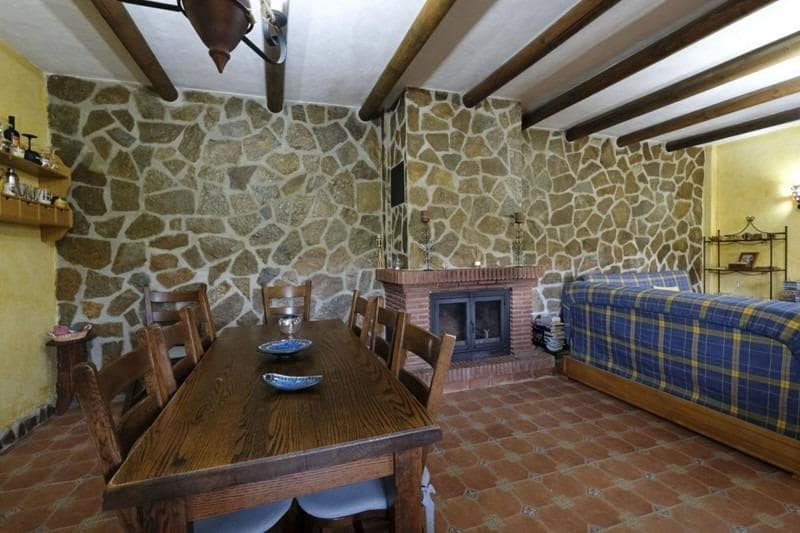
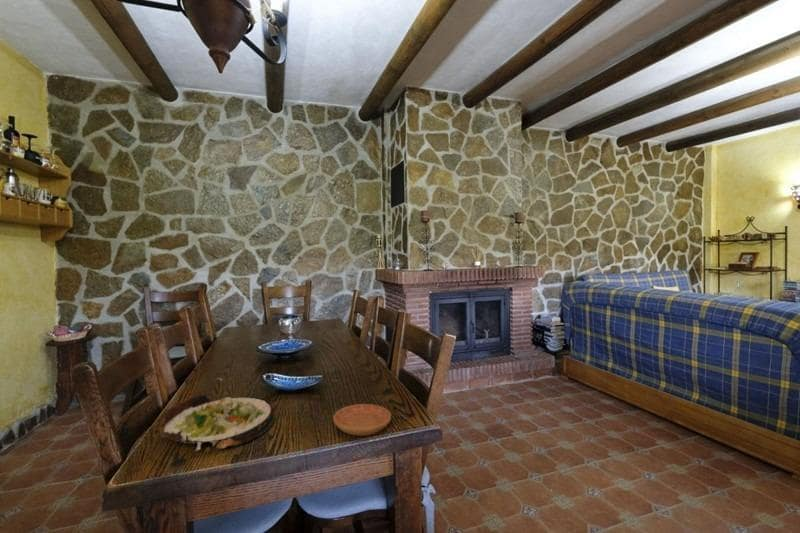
+ salad plate (223, 415)
+ saucer (362, 420)
